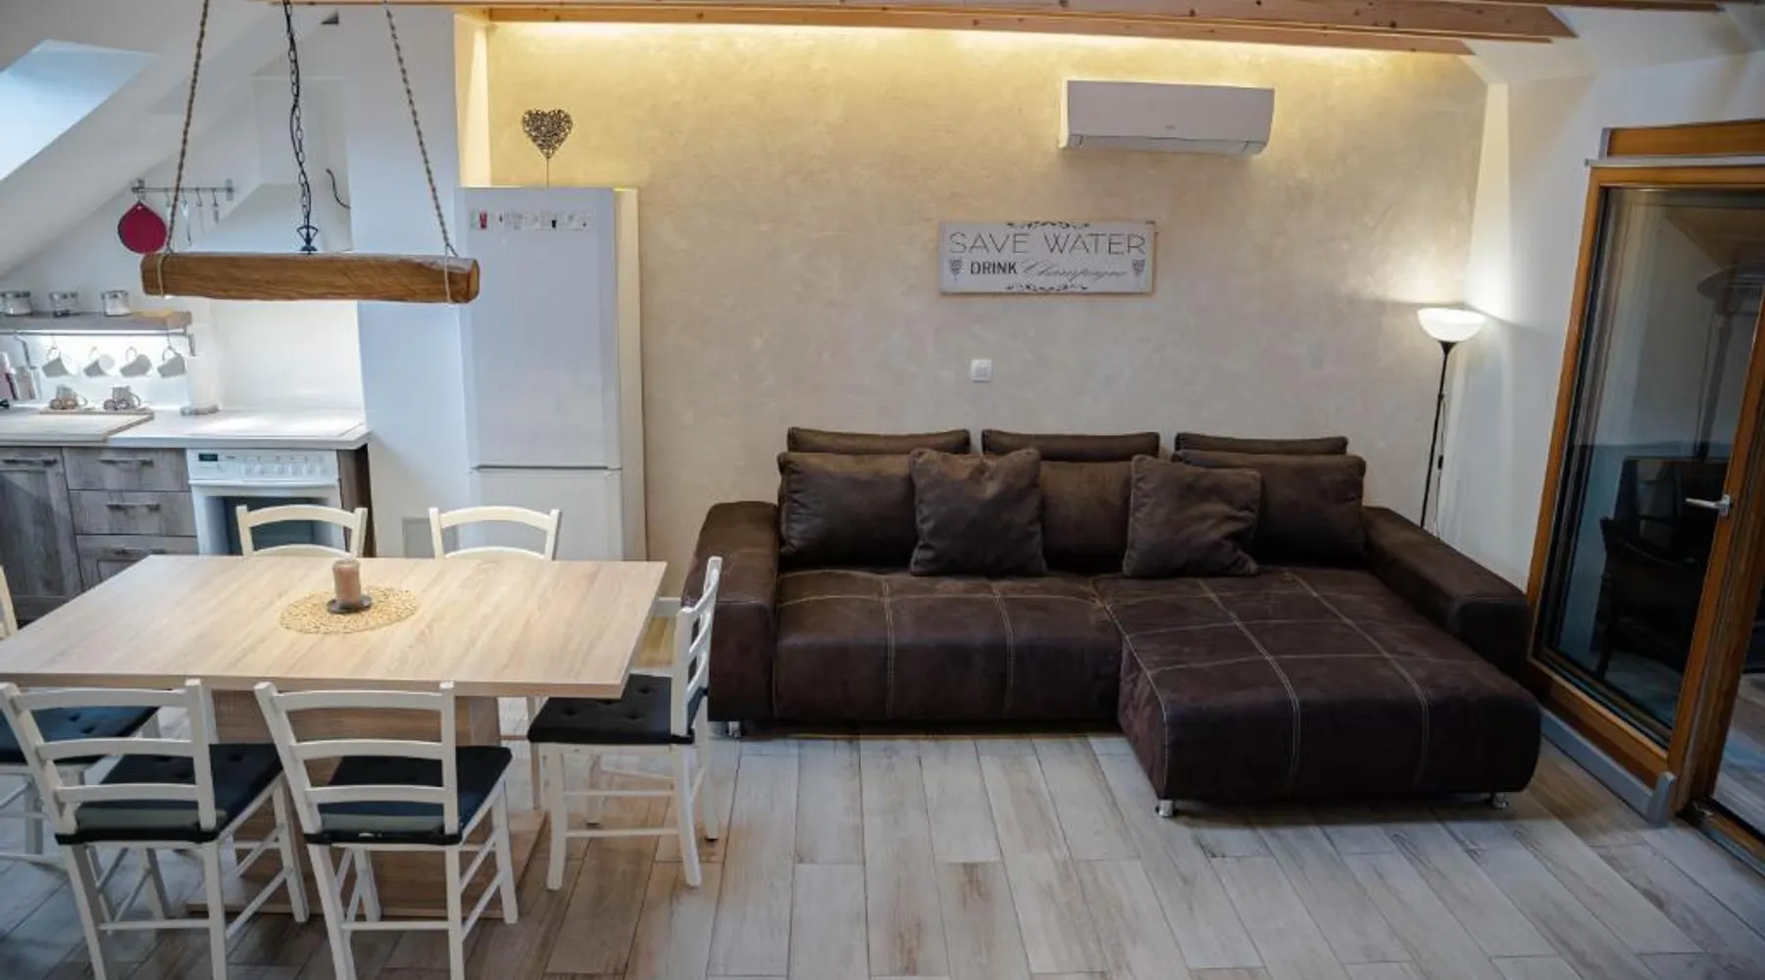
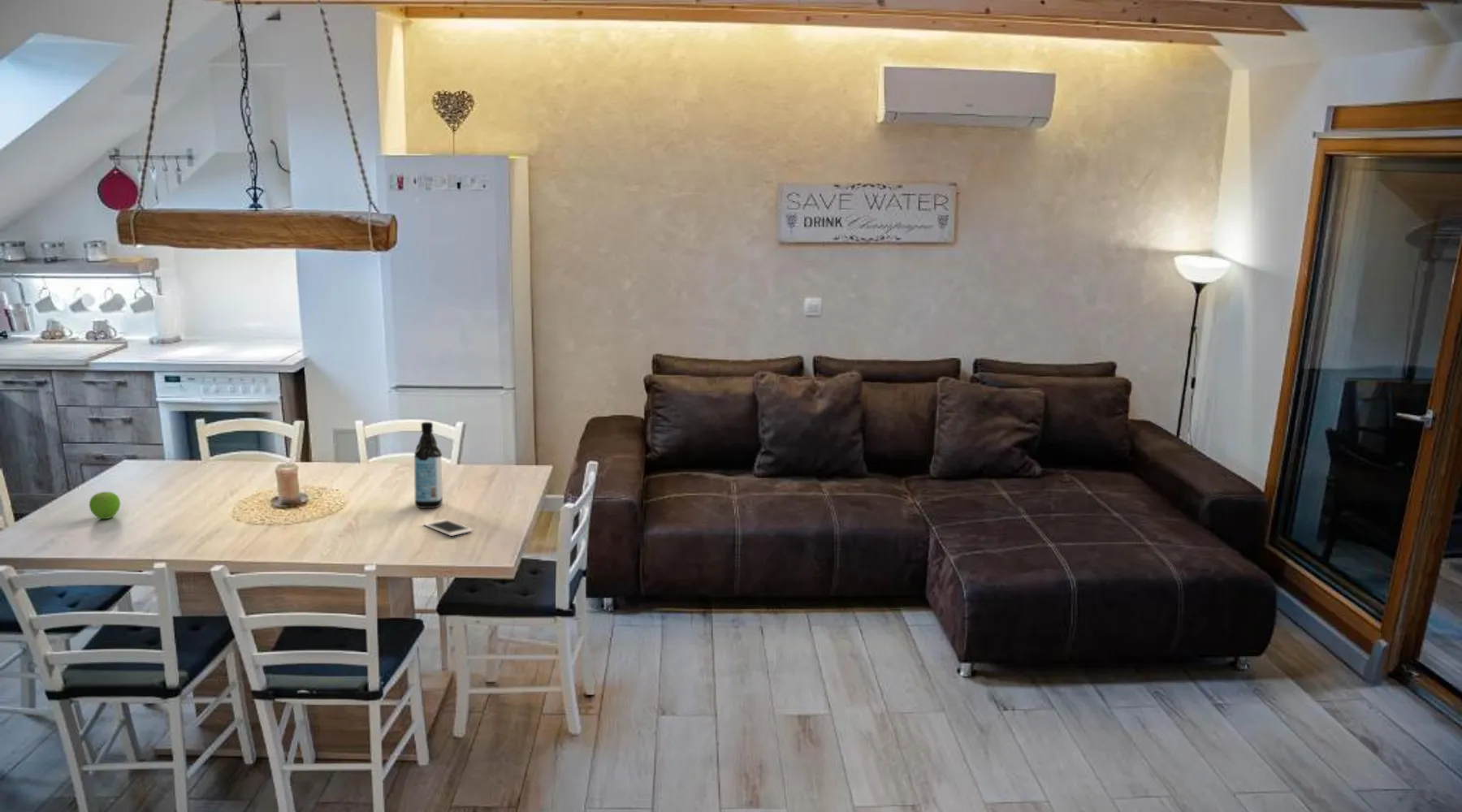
+ water bottle (428, 464)
+ fruit (105, 505)
+ cell phone (448, 527)
